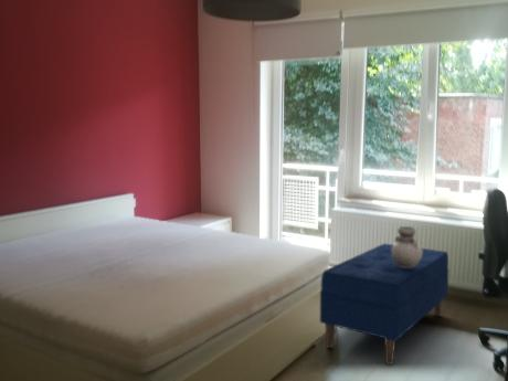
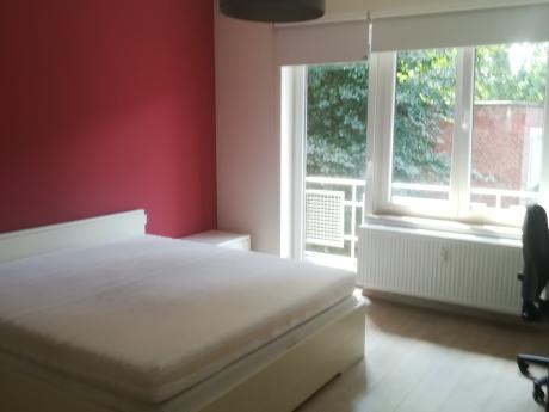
- bench (389, 295)
- vase (406, 247)
